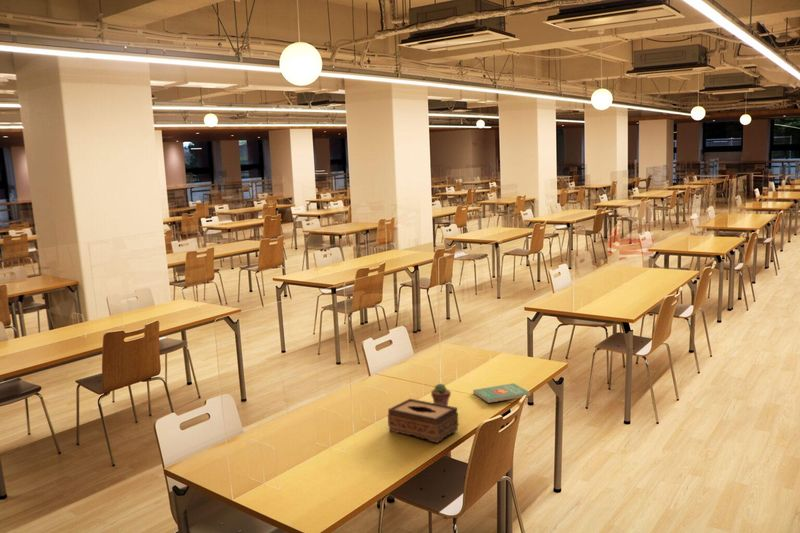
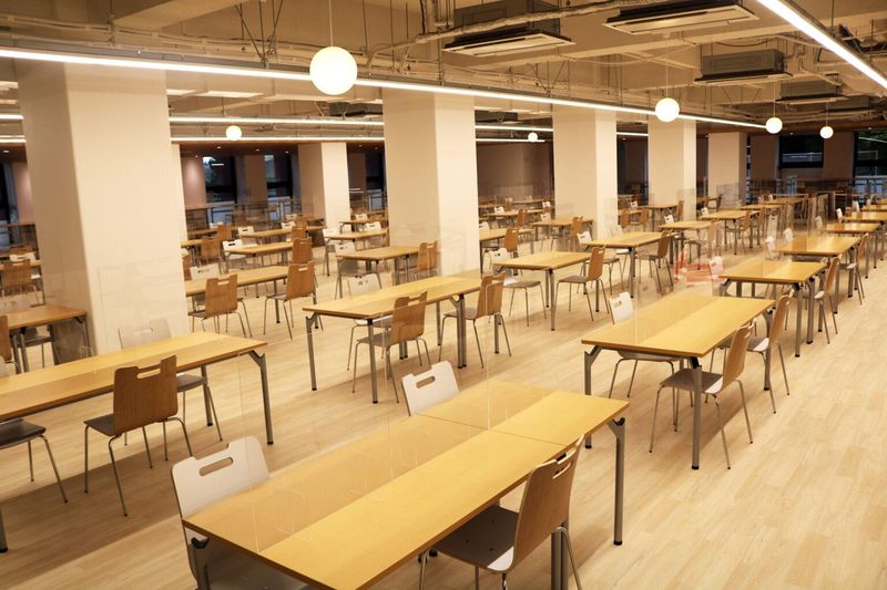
- book (501, 392)
- potted succulent (440, 396)
- tissue box (422, 419)
